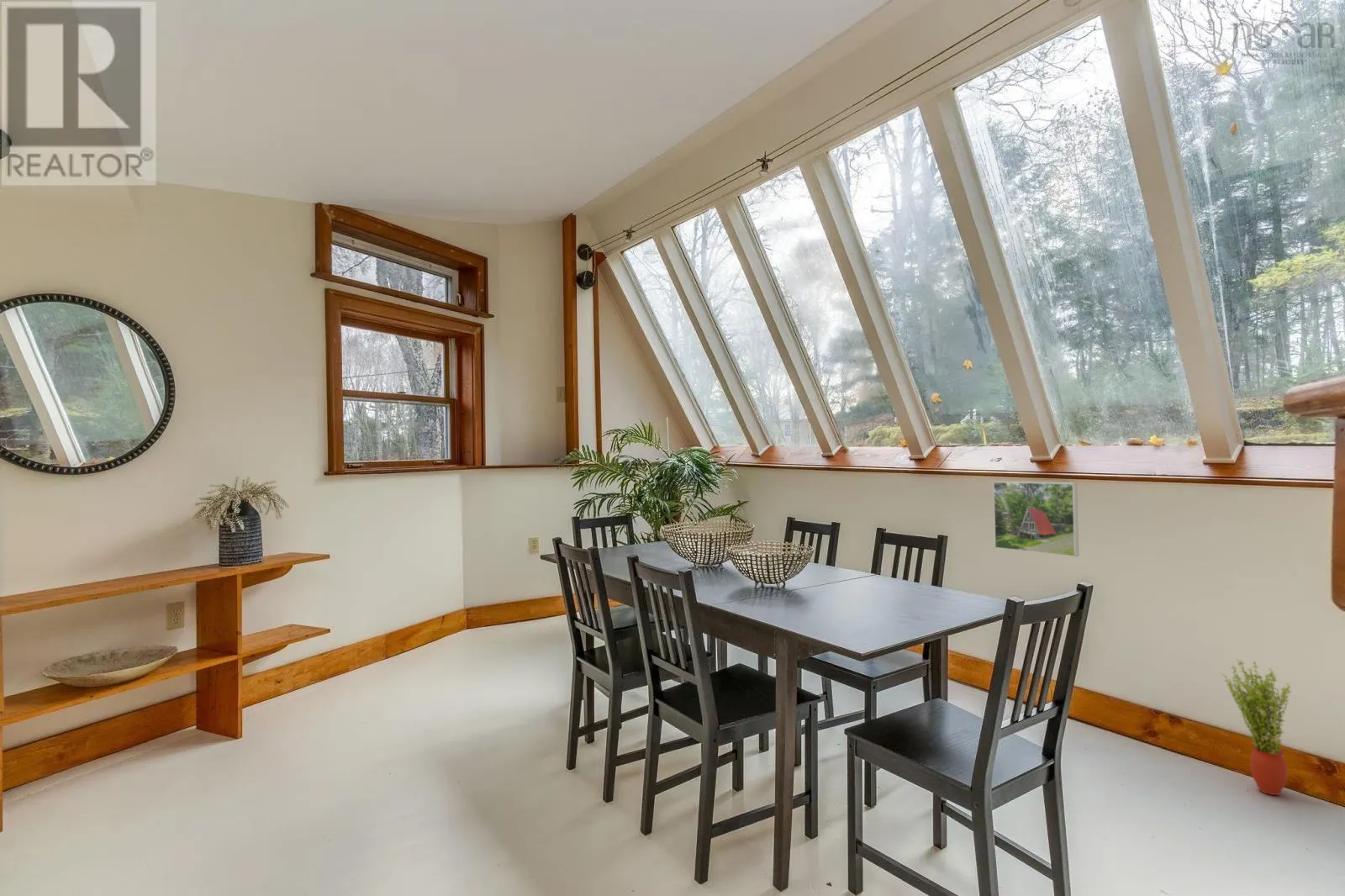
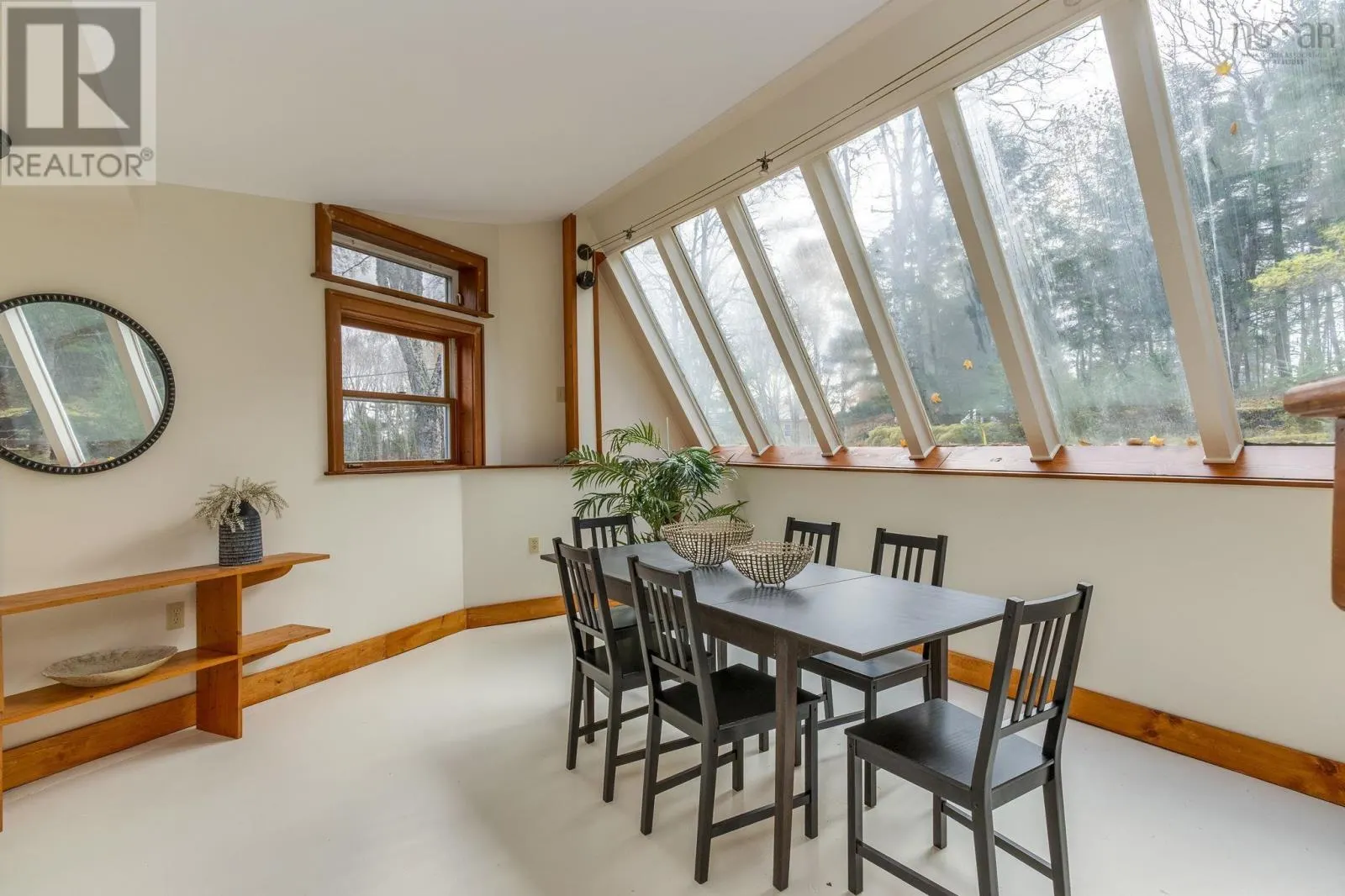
- potted plant (1257, 727)
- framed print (1033, 517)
